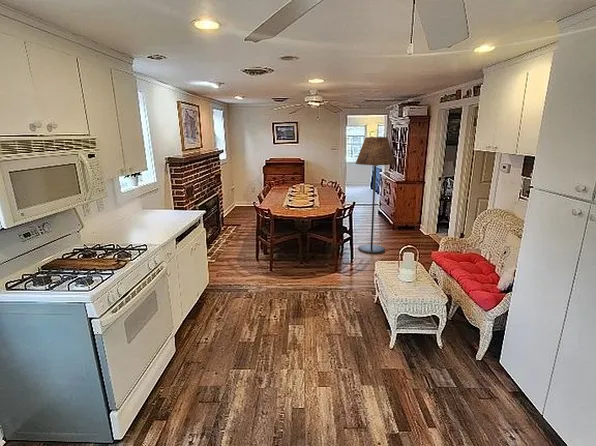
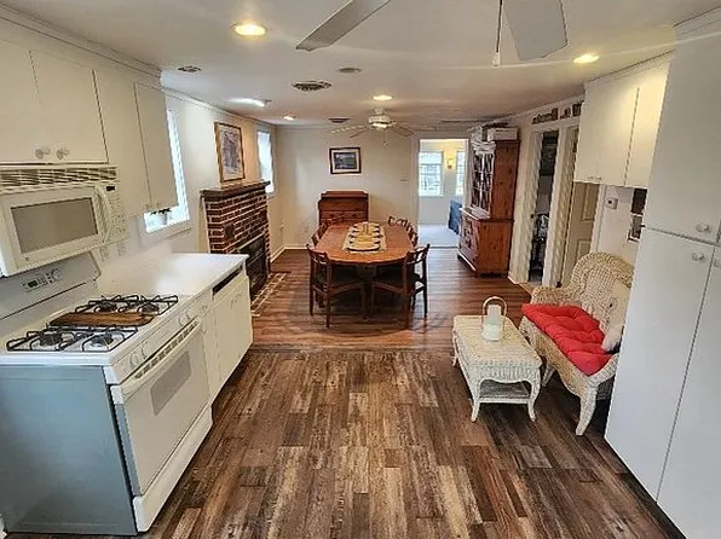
- floor lamp (373, 195)
